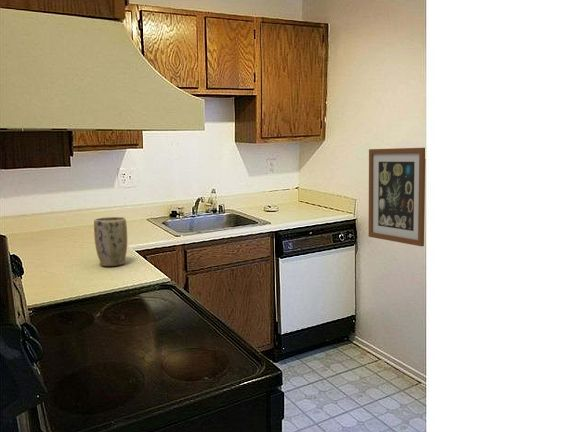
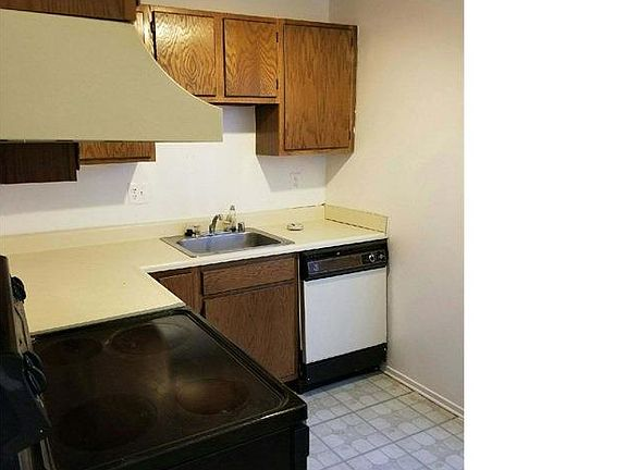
- plant pot (111, 241)
- wall art (395, 195)
